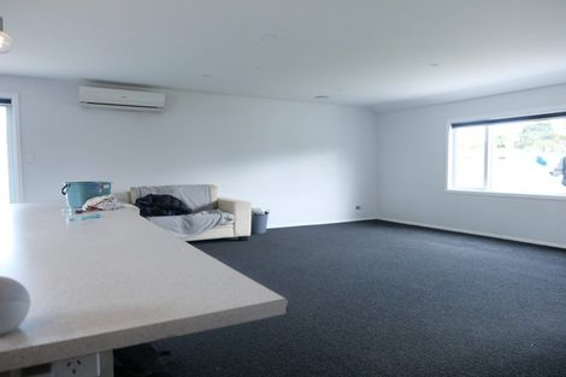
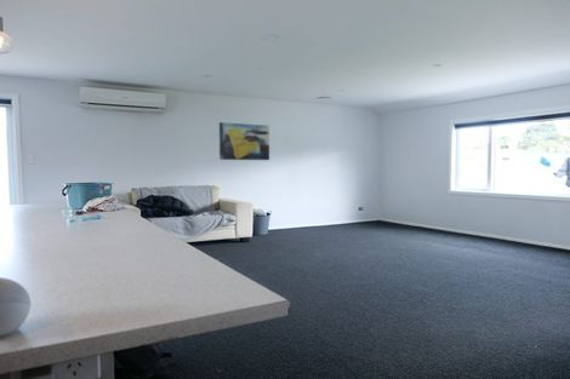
+ wall art (245, 142)
